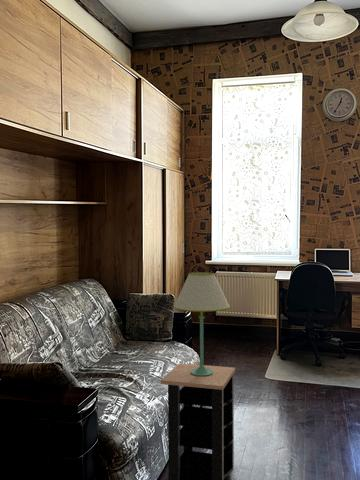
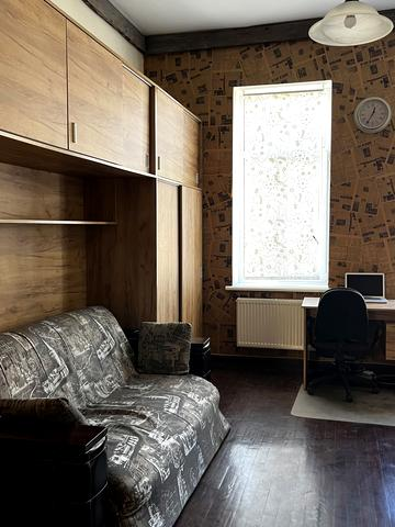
- side table (201, 423)
- table lamp (201, 322)
